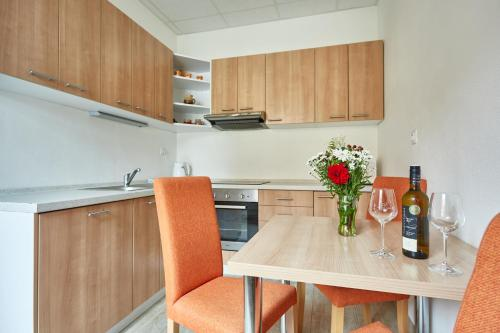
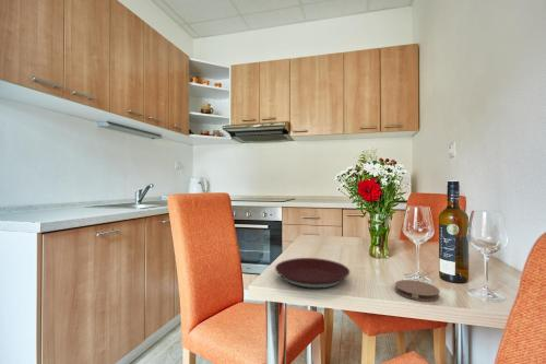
+ coaster (416, 290)
+ plate (311, 273)
